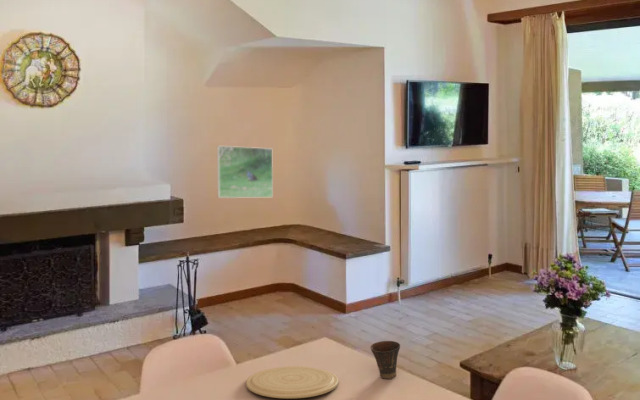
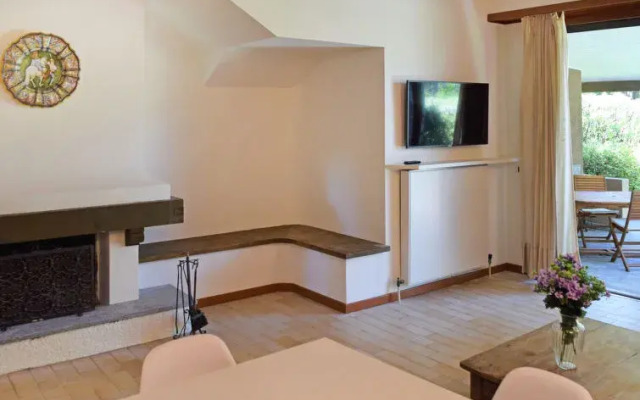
- plate (292, 380)
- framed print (245, 172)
- cup (385, 360)
